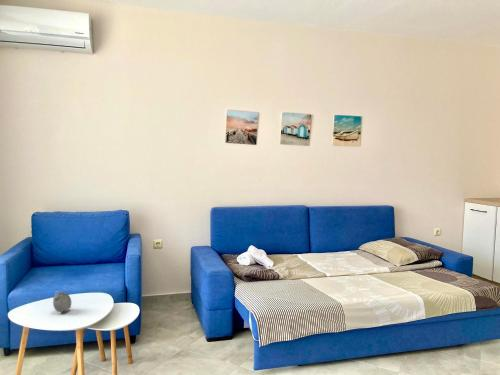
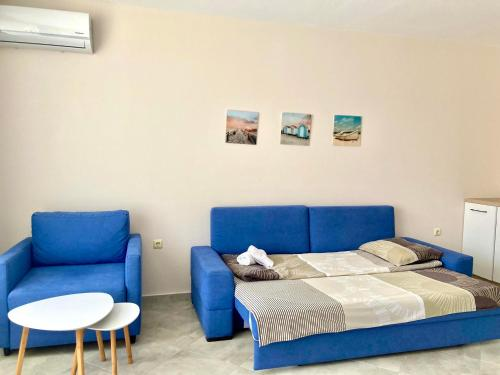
- alarm clock (62, 301)
